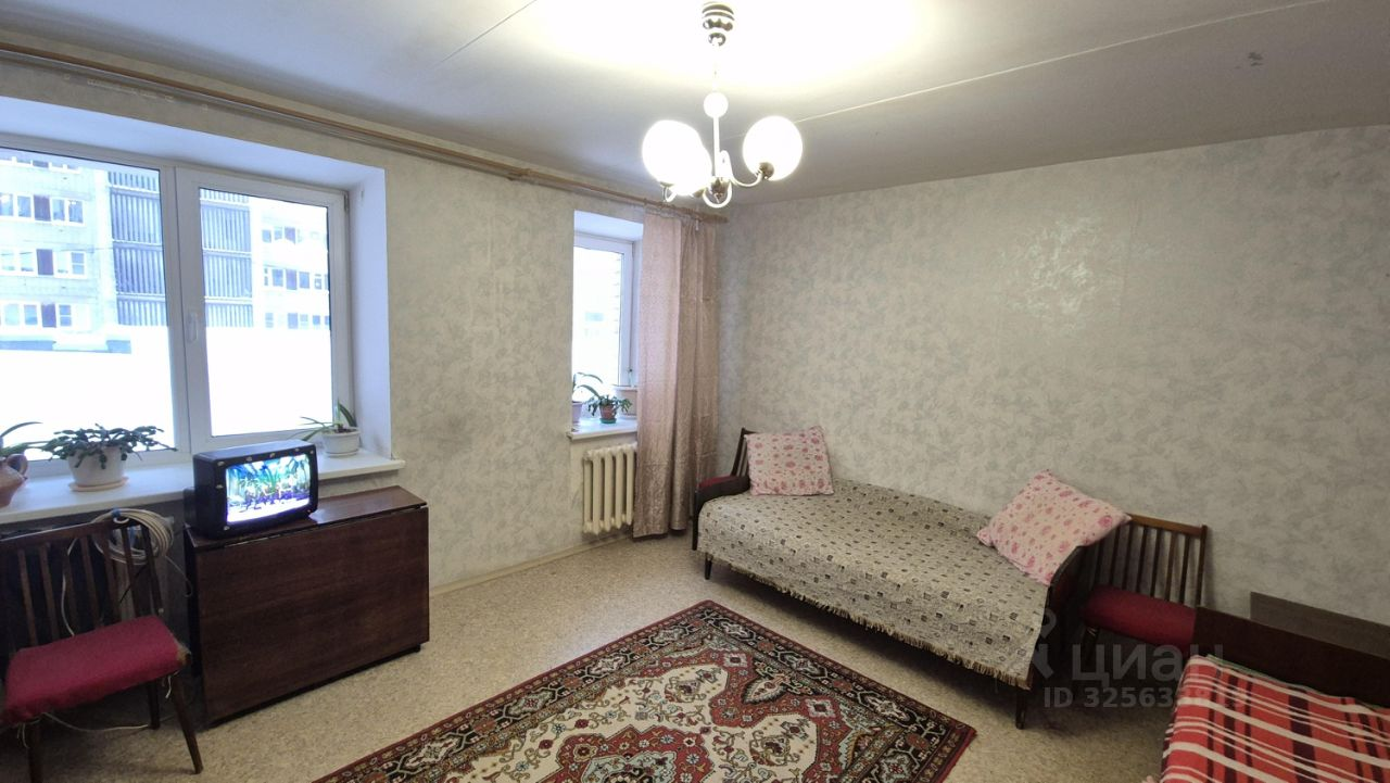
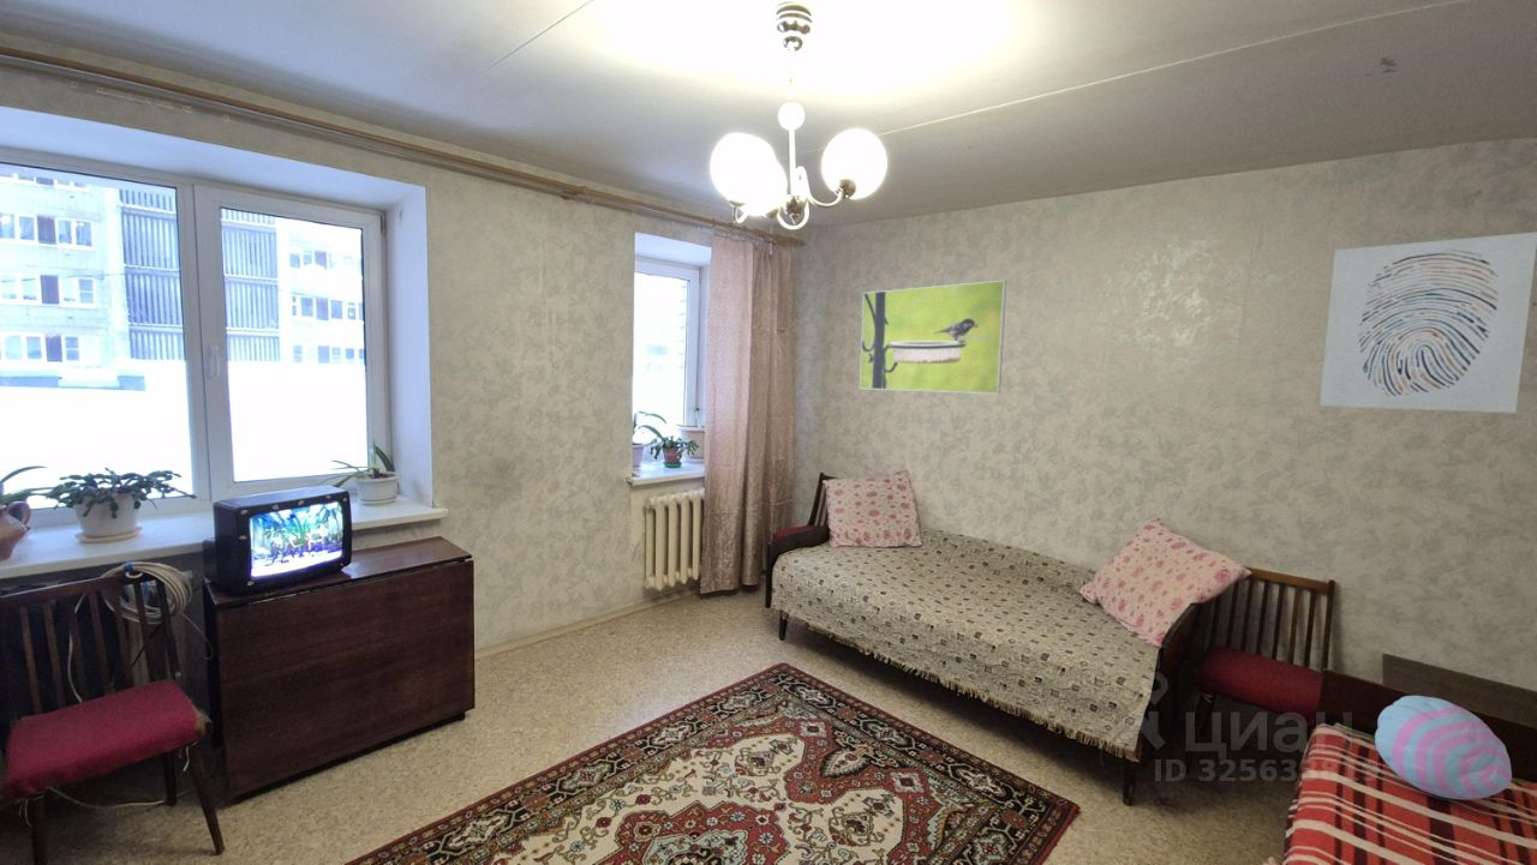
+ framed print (926, 338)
+ wall art (1419, 326)
+ cushion (1440, 747)
